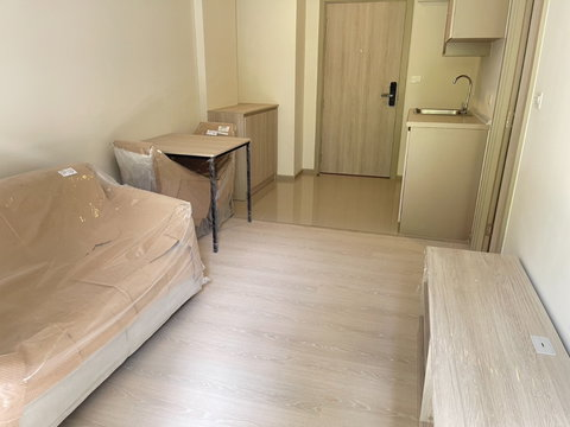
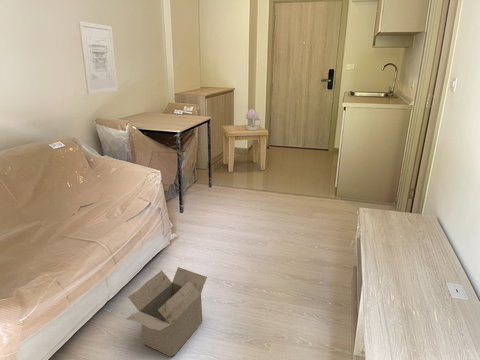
+ cardboard box (165, 311)
+ wall art (99, 59)
+ side table (243, 139)
+ table lamp (251, 117)
